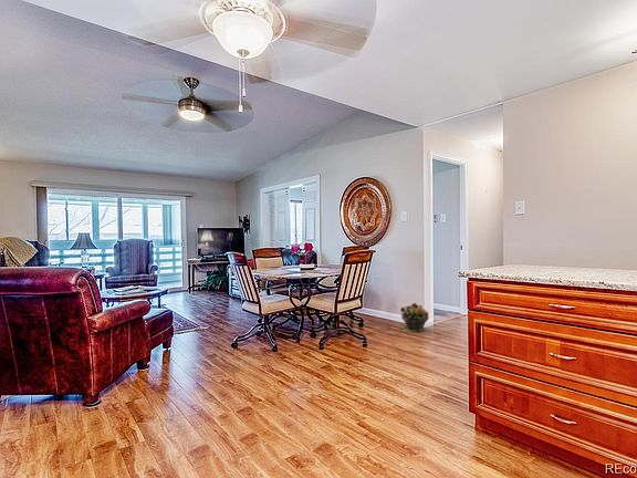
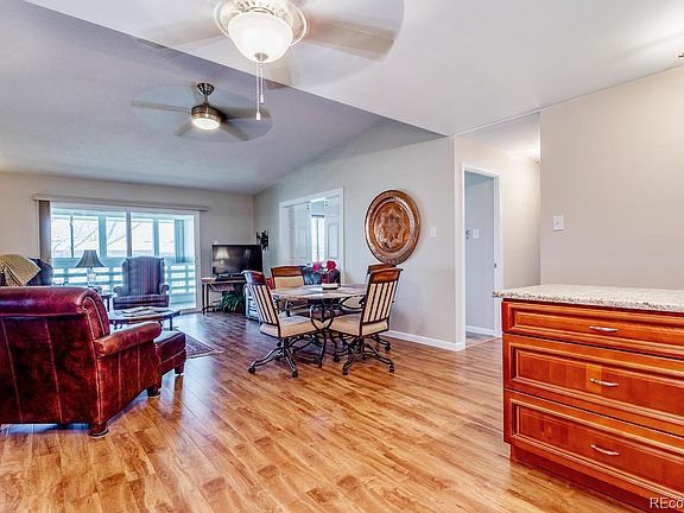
- potted plant (416, 316)
